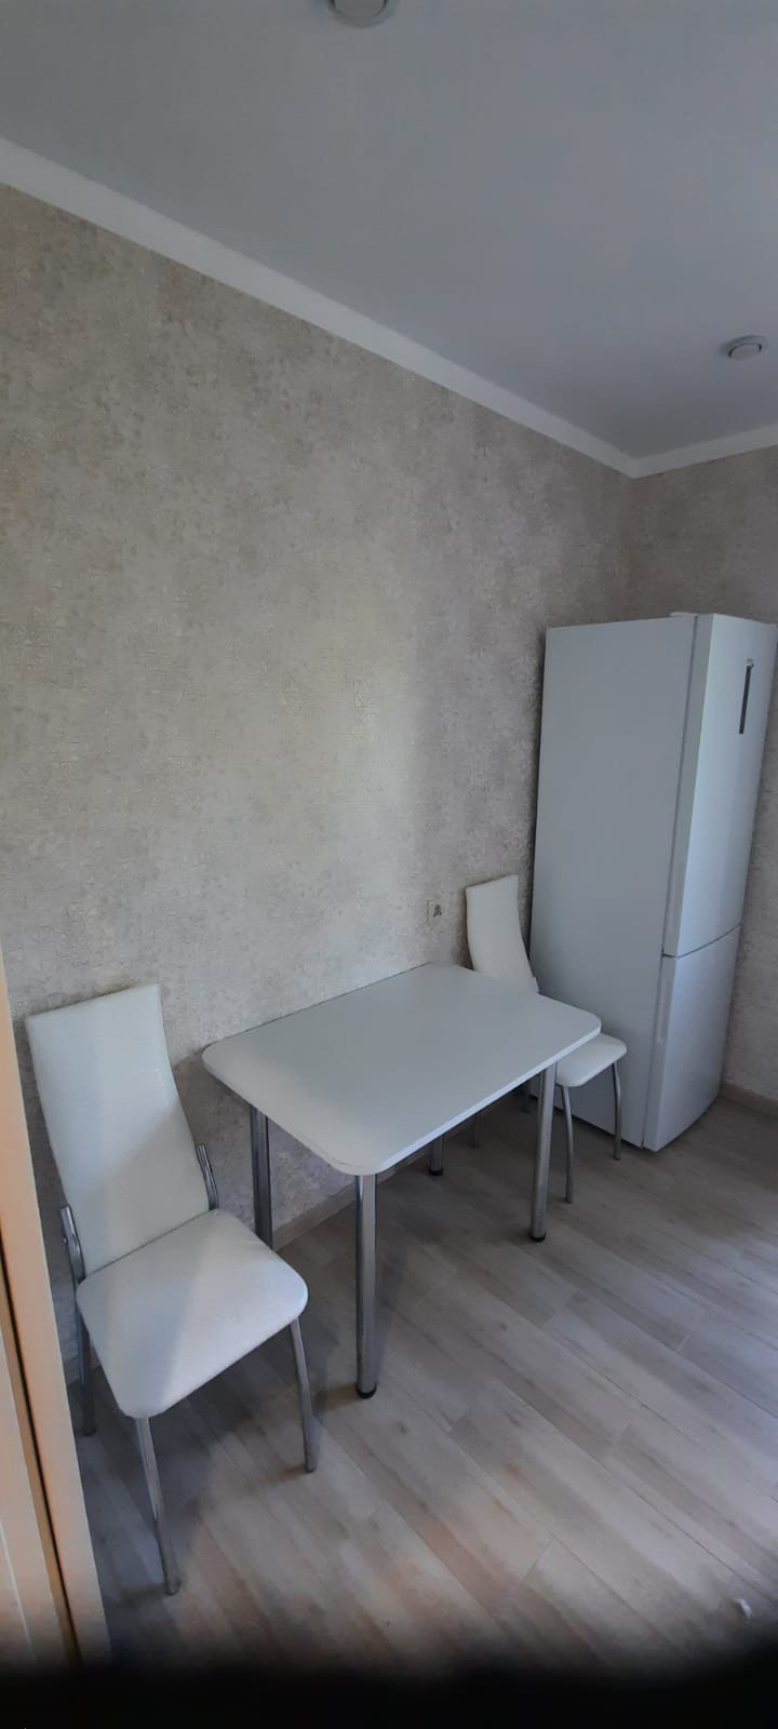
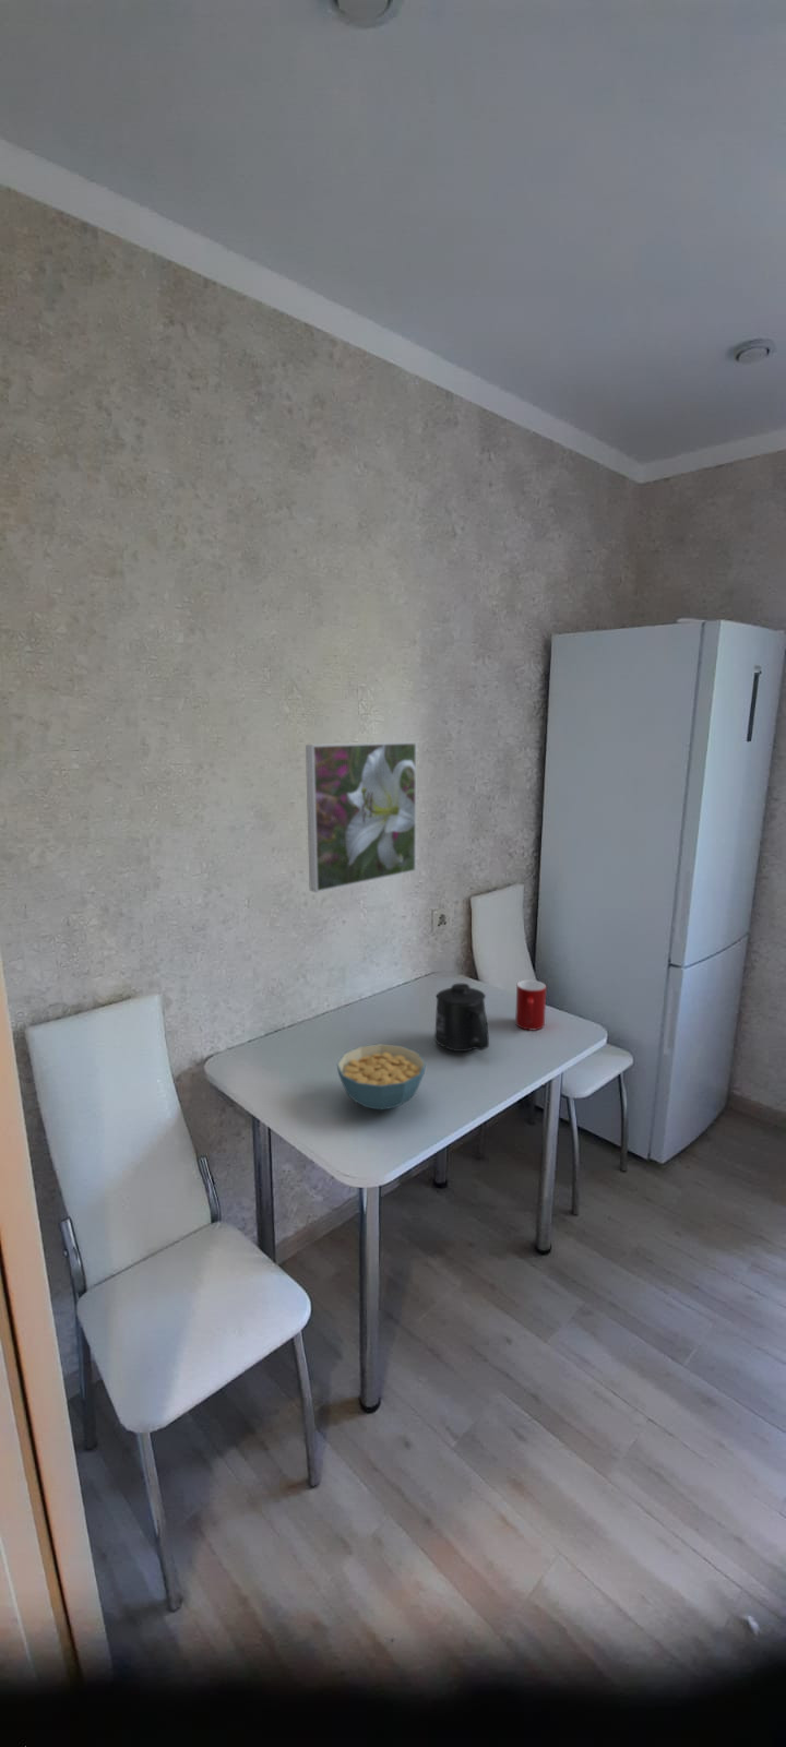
+ cereal bowl (381, 1083)
+ mug (468, 1017)
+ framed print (365, 812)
+ cup (529, 1007)
